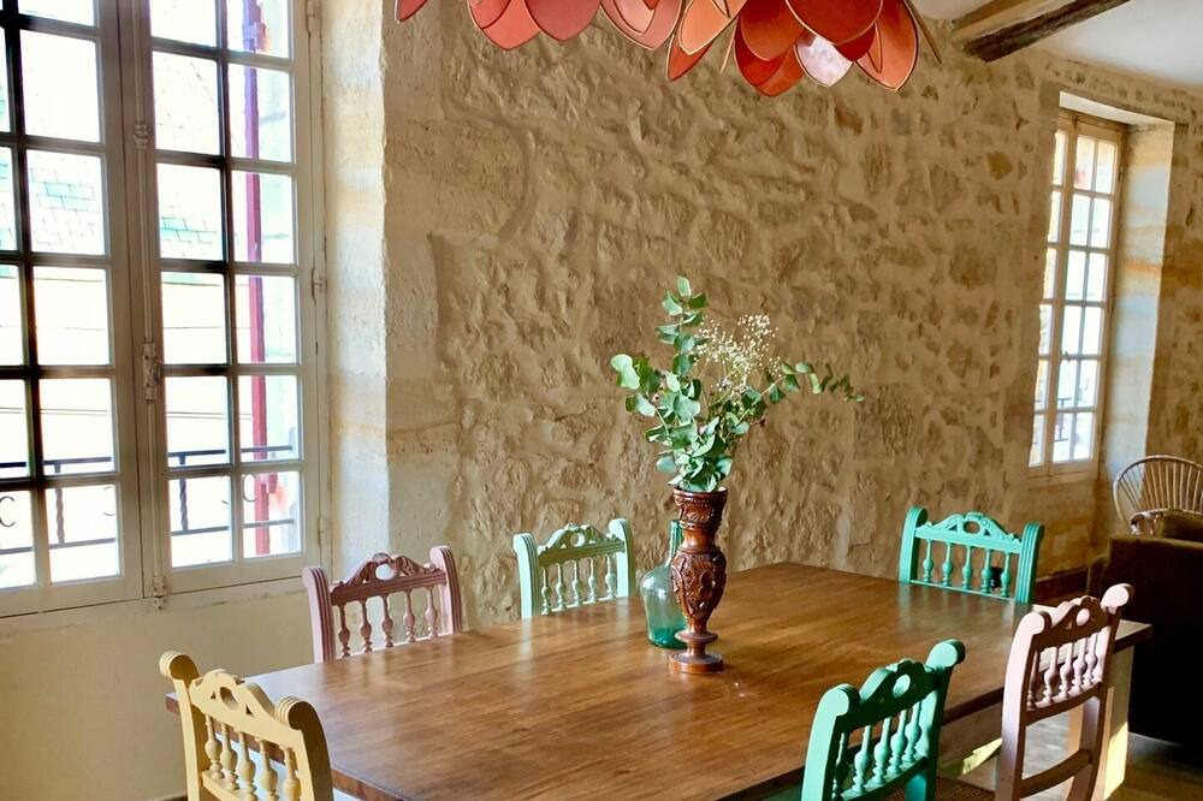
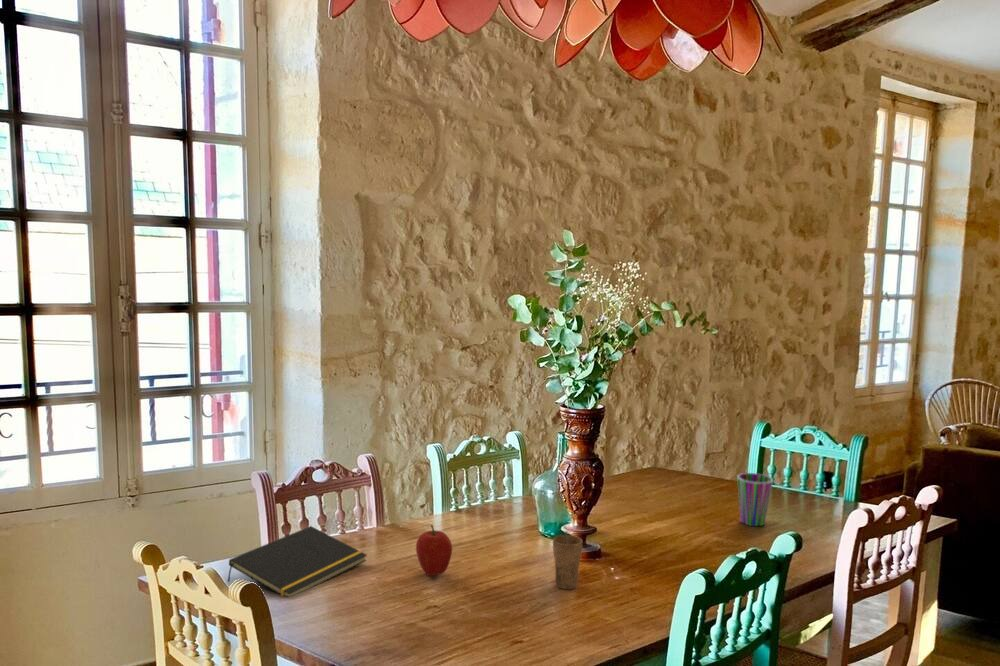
+ cup (753, 500)
+ fruit (433, 550)
+ notepad (300, 559)
+ cup (567, 556)
